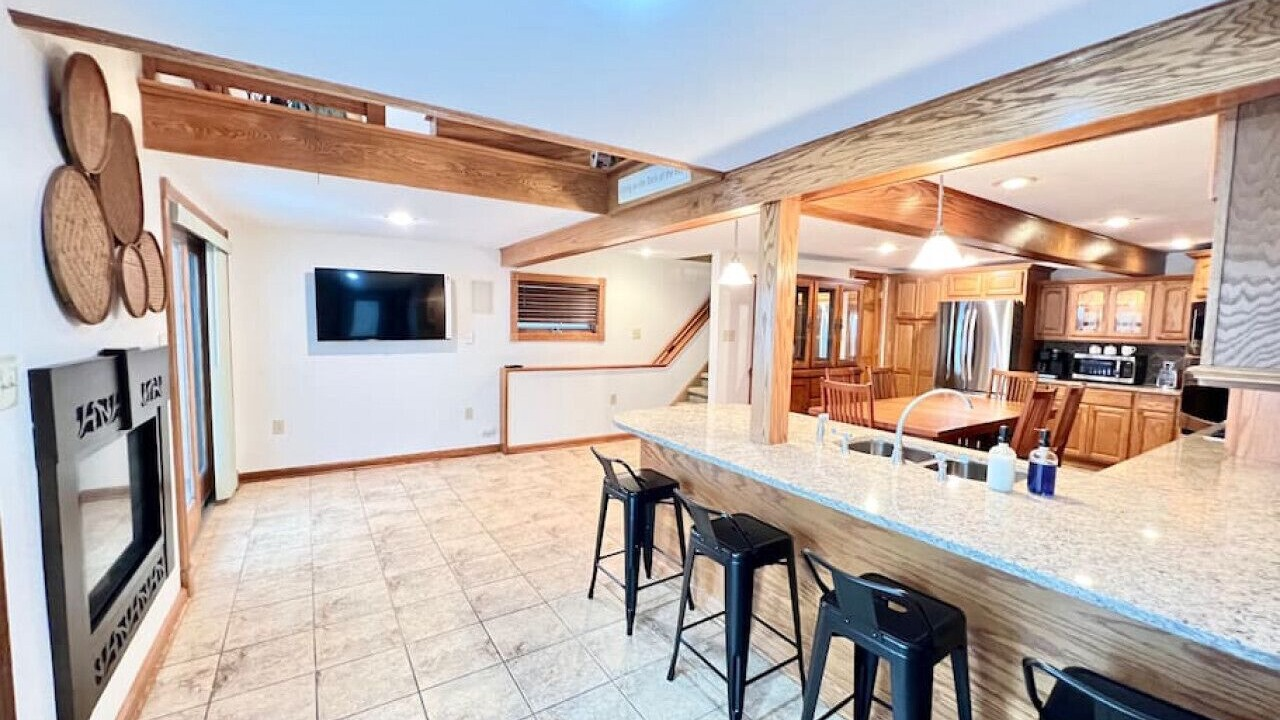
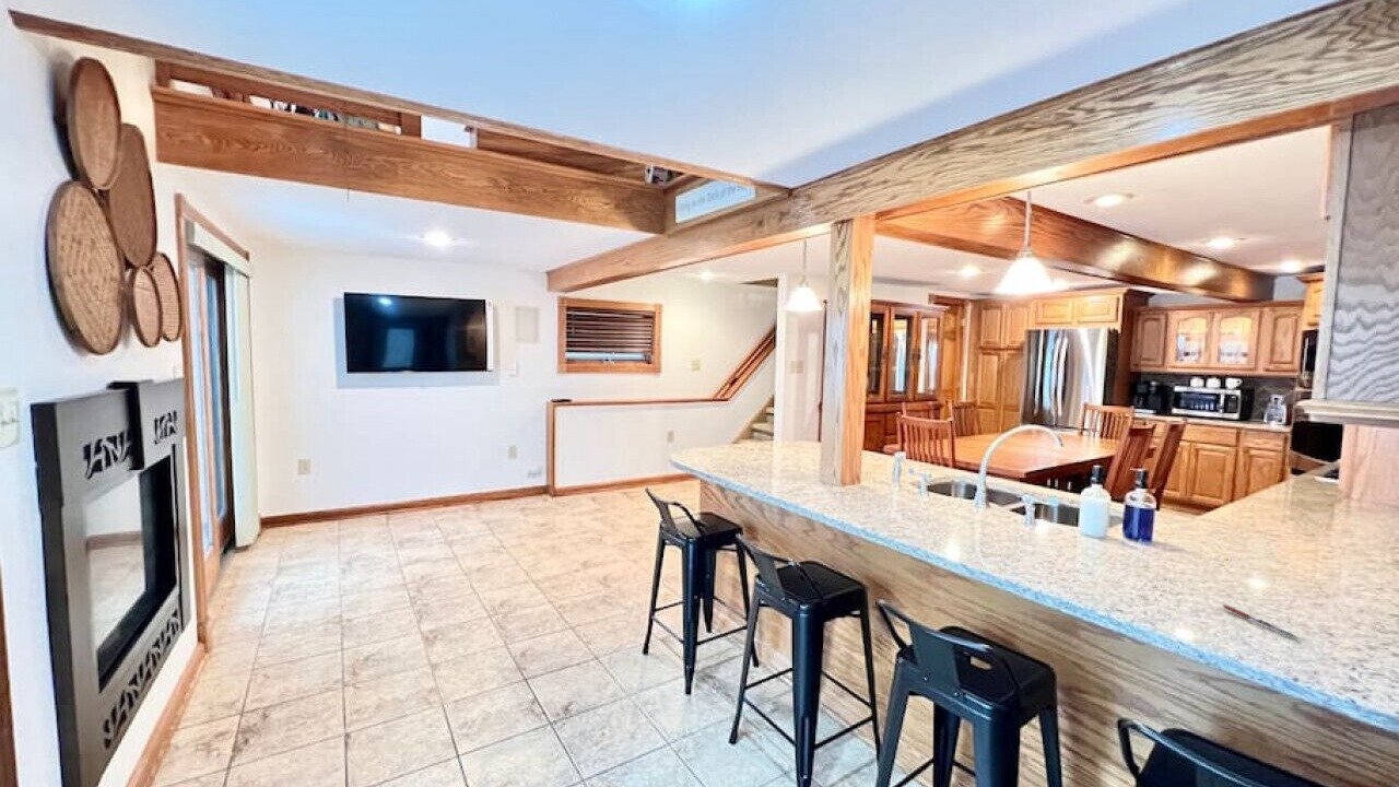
+ pen (1258, 620)
